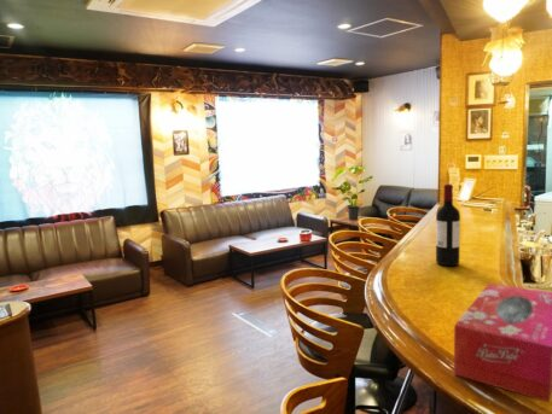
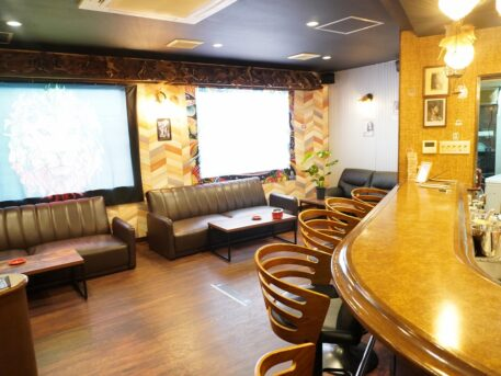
- tissue box (513, 331)
- wine bottle (447, 225)
